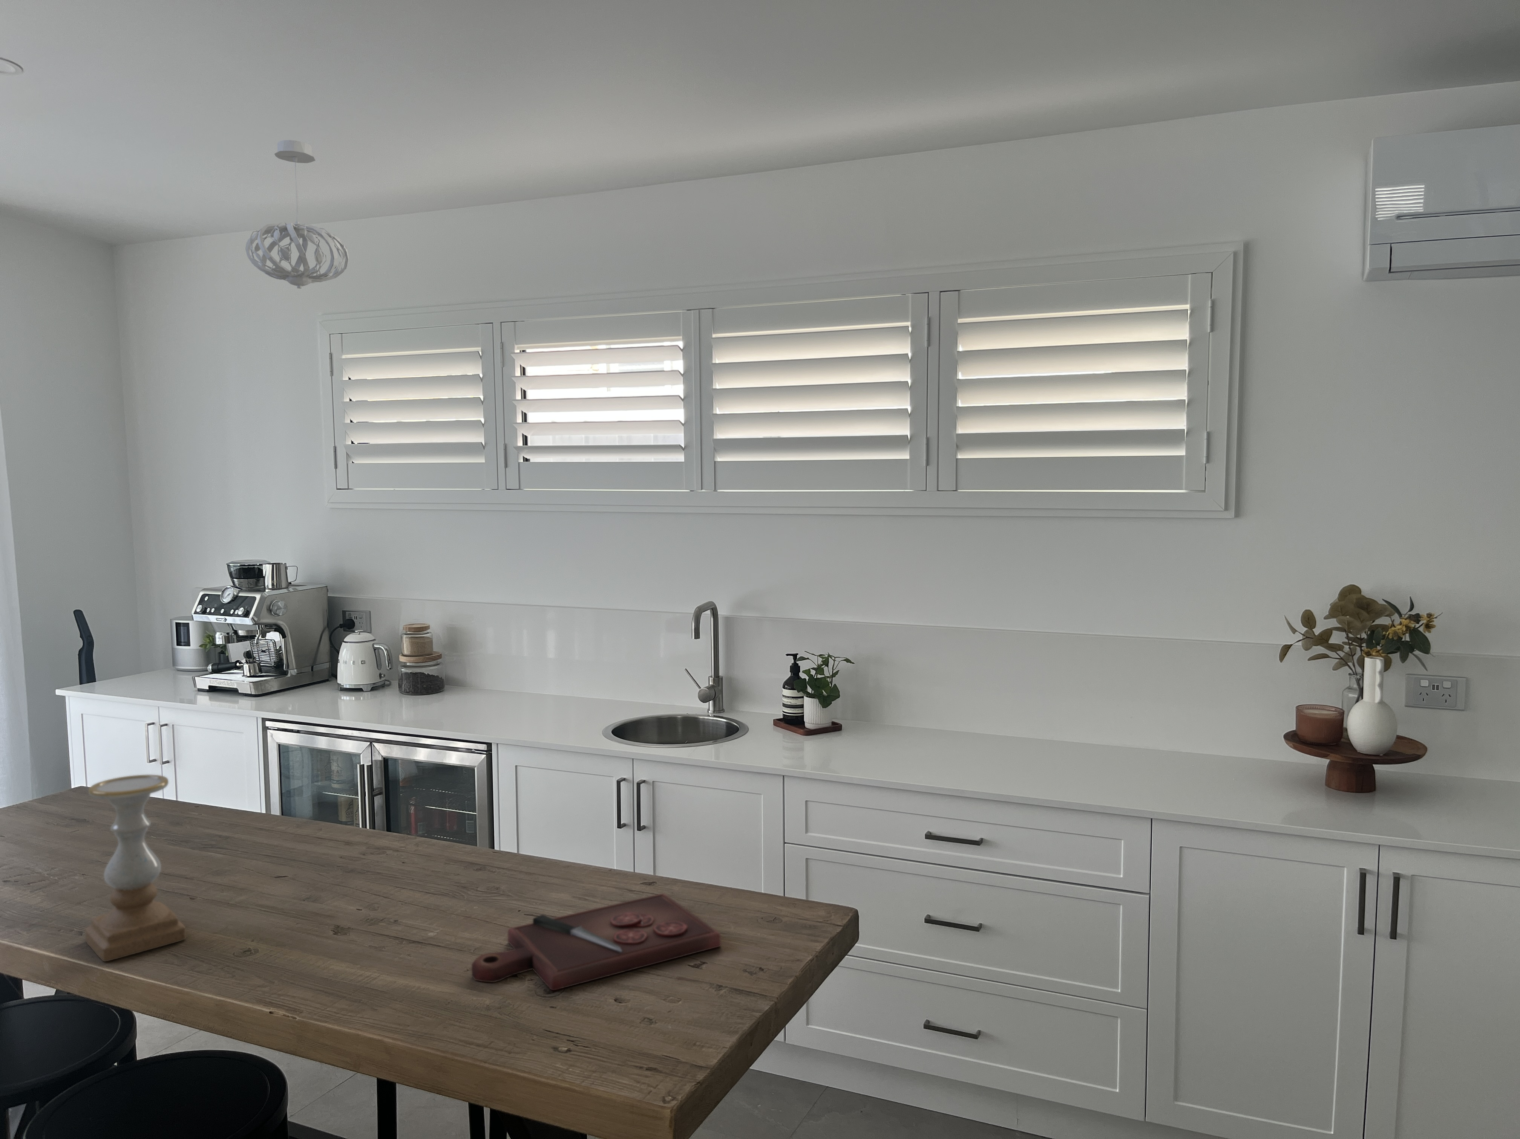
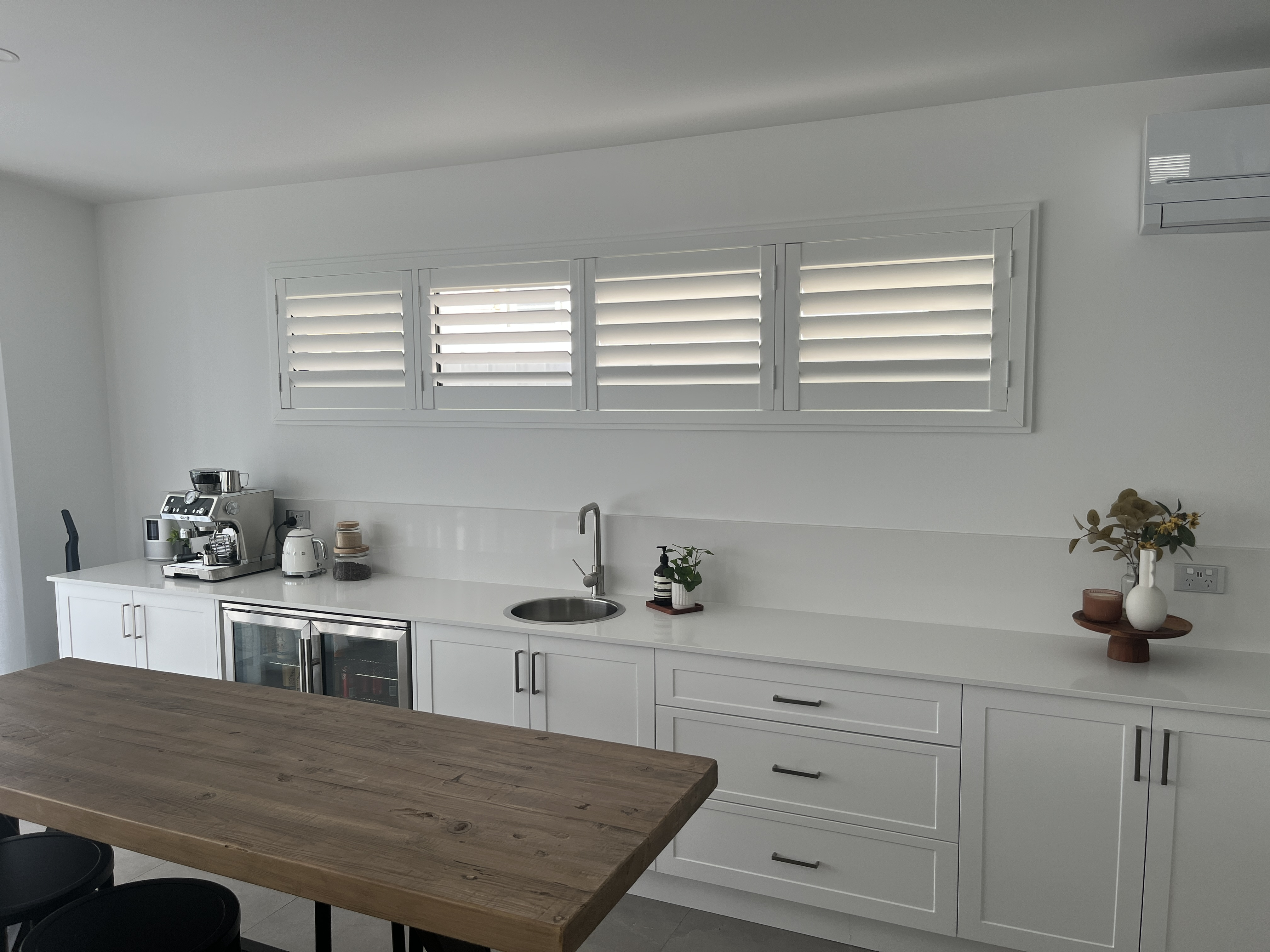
- candle holder (133, 861)
- cutting board (606, 938)
- pendant light (297, 217)
